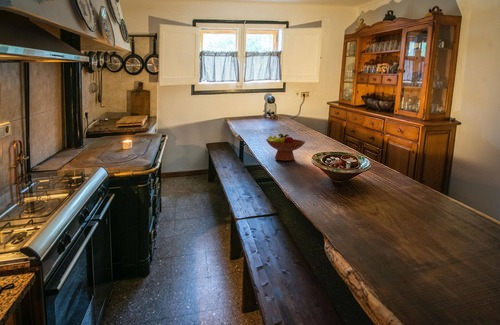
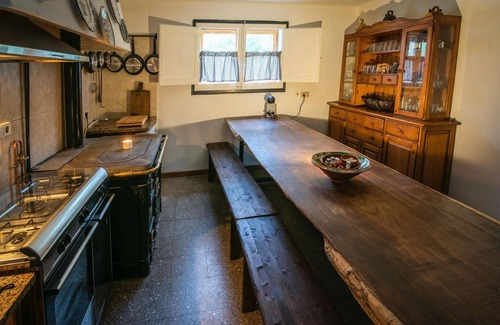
- fruit bowl (285, 146)
